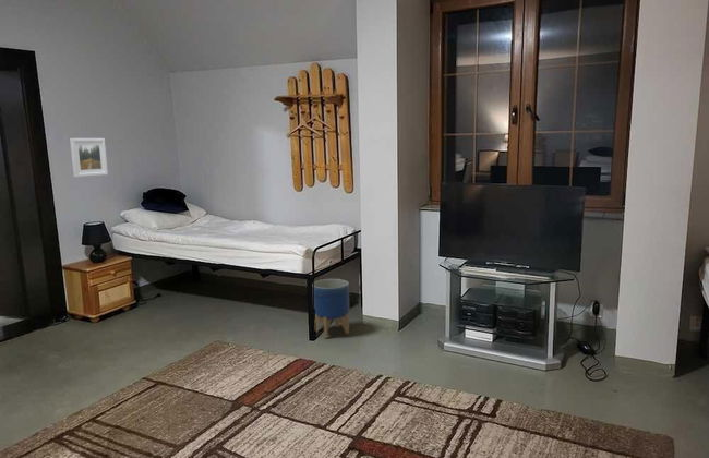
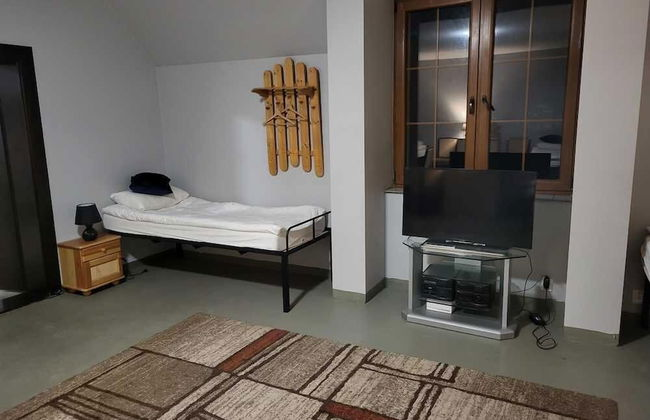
- planter (331, 308)
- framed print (89, 157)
